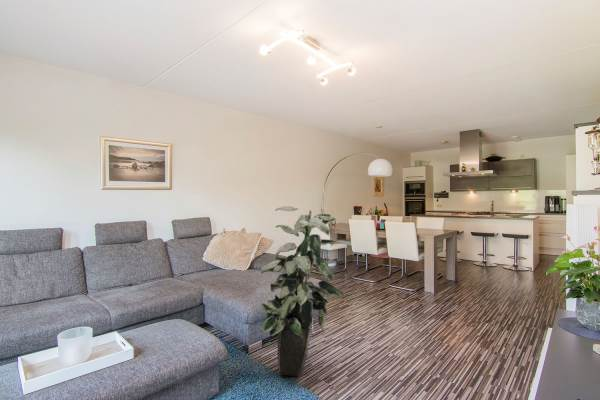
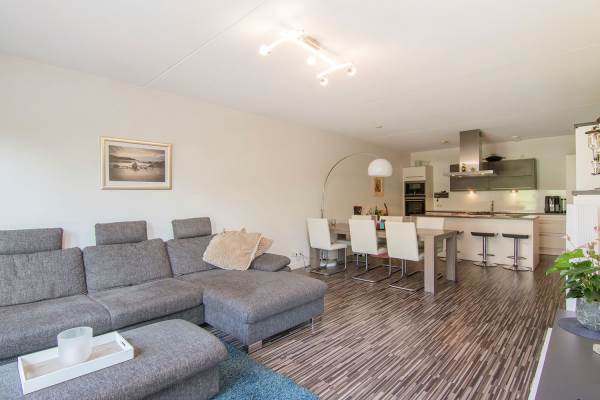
- indoor plant (296, 287)
